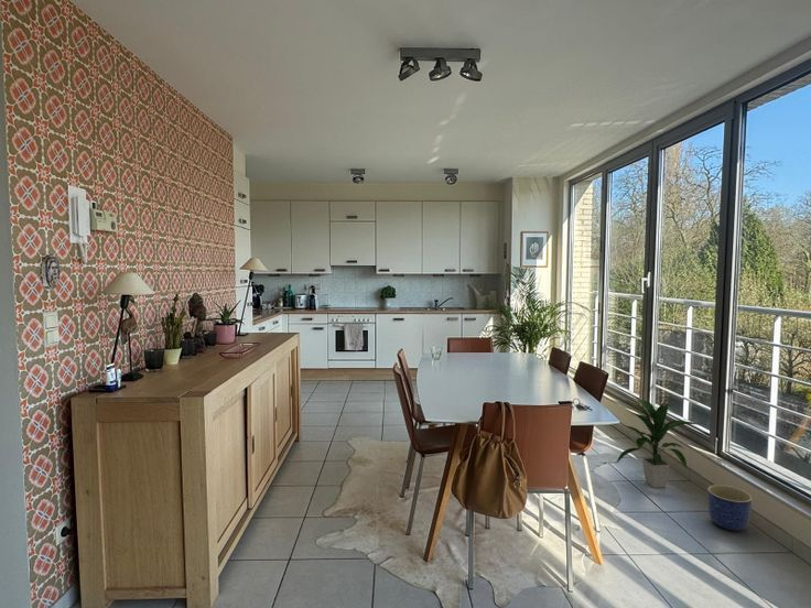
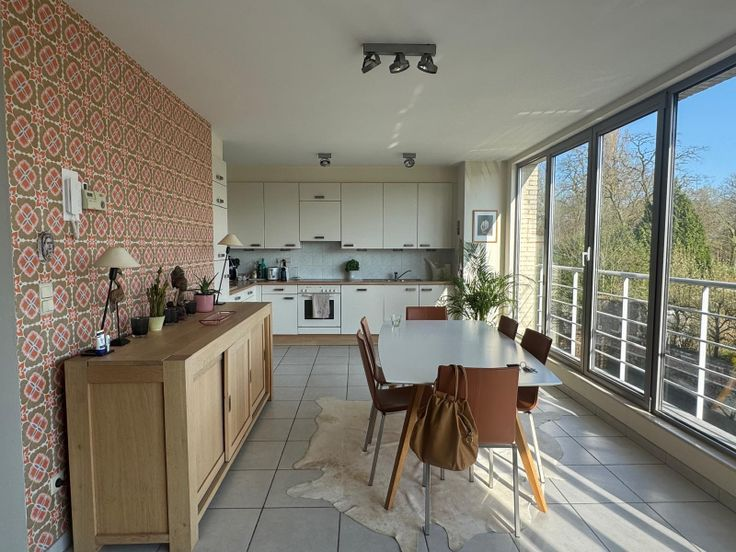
- indoor plant (652, 441)
- planter (728, 509)
